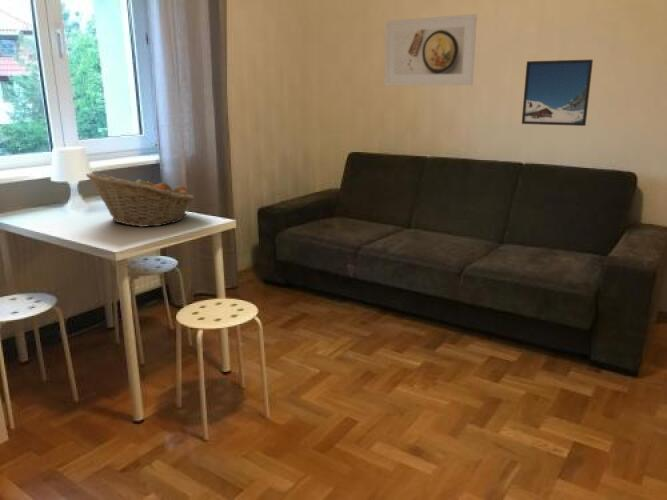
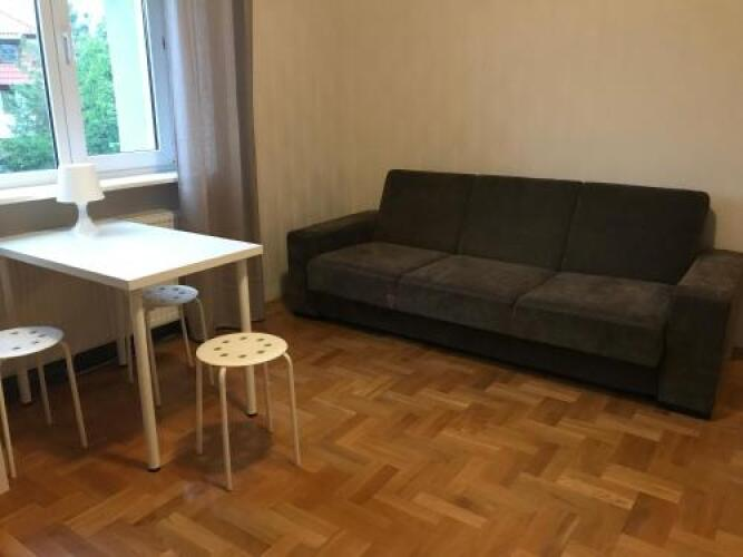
- fruit basket (141, 195)
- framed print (555, 93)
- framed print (428, 52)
